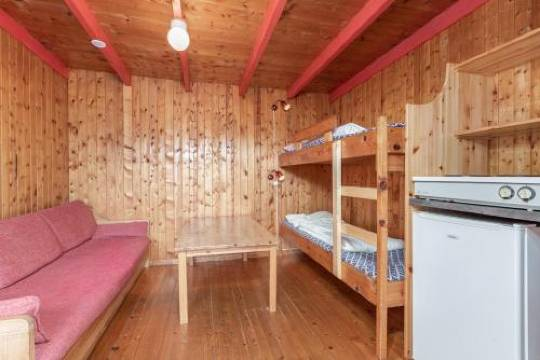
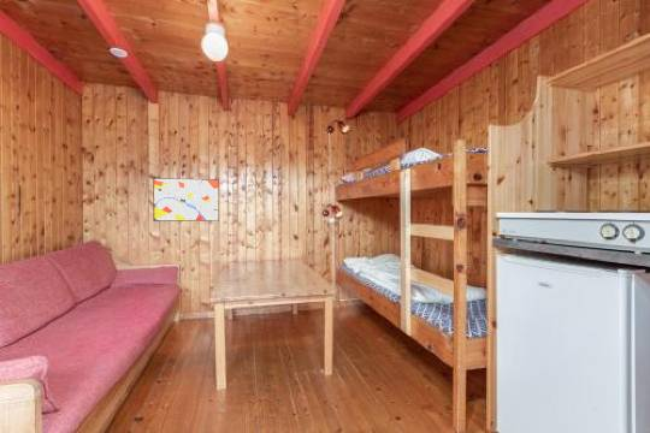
+ wall art (187, 200)
